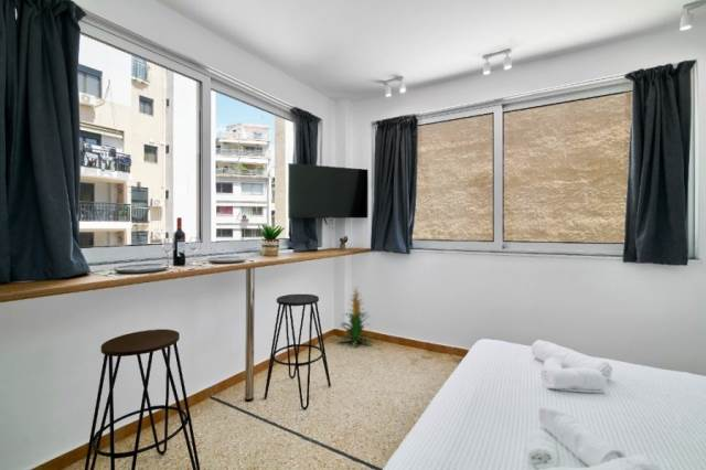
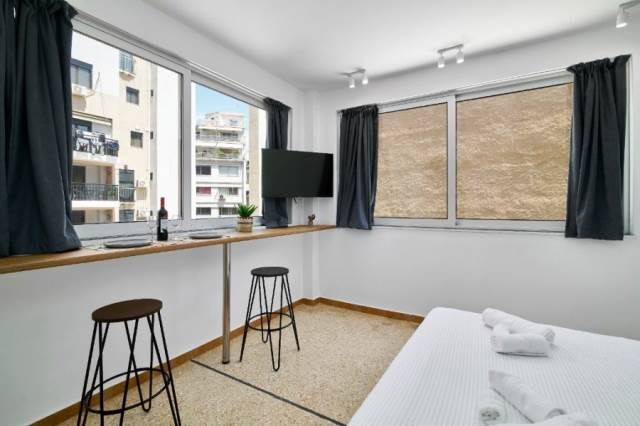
- indoor plant (356, 313)
